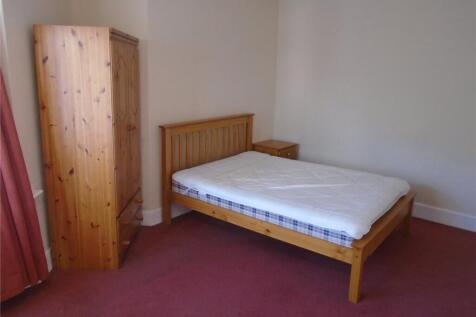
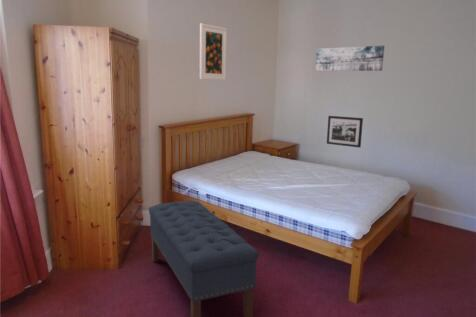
+ wall art (348, 59)
+ picture frame (344, 131)
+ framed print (213, 53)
+ bench (195, 255)
